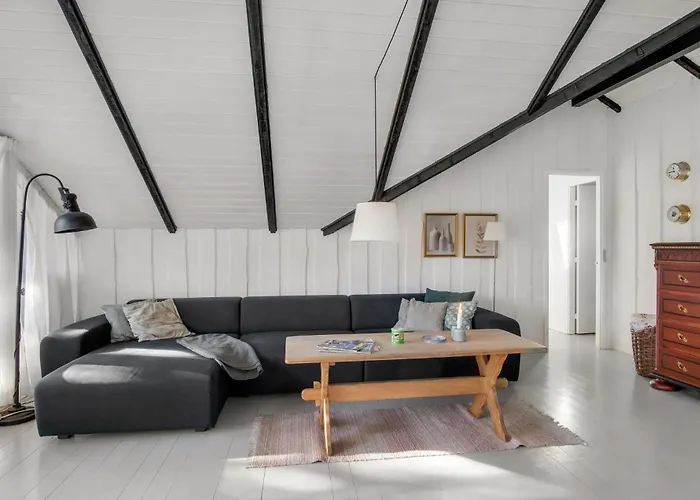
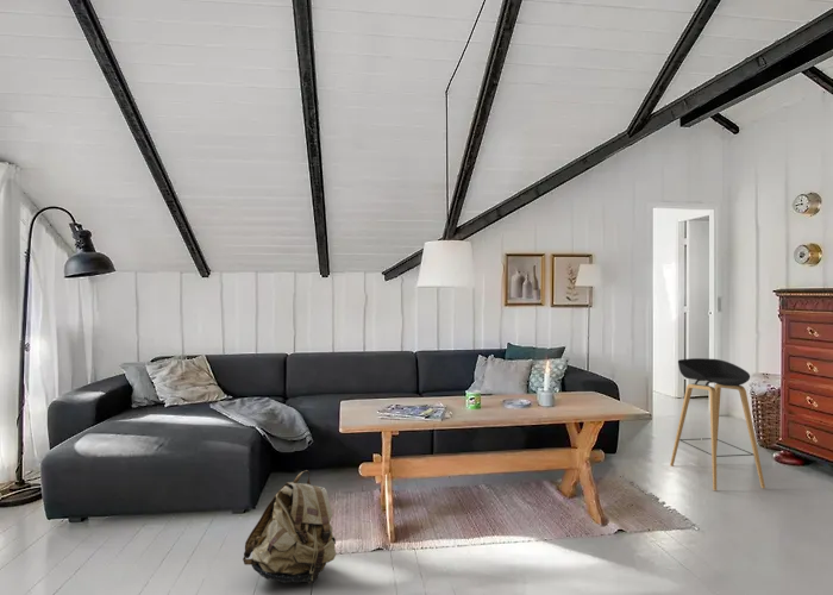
+ stool (714, 419)
+ backpack (288, 526)
